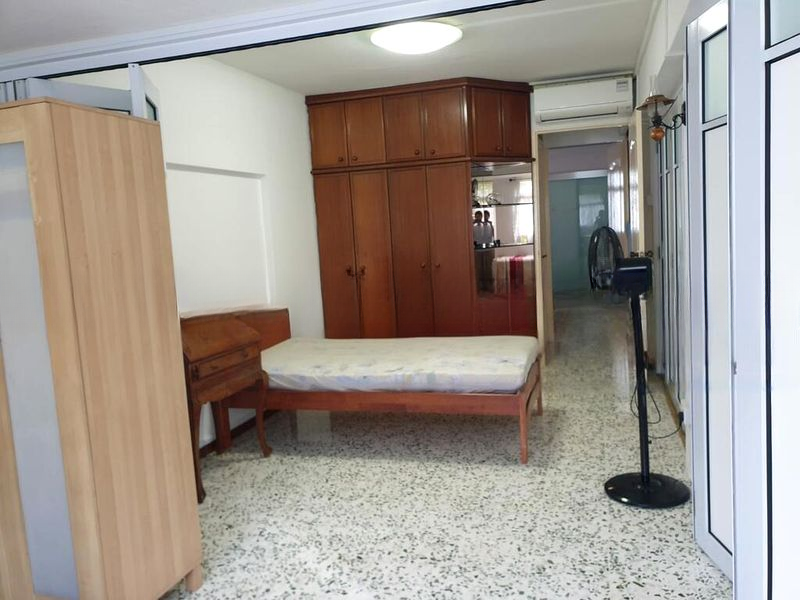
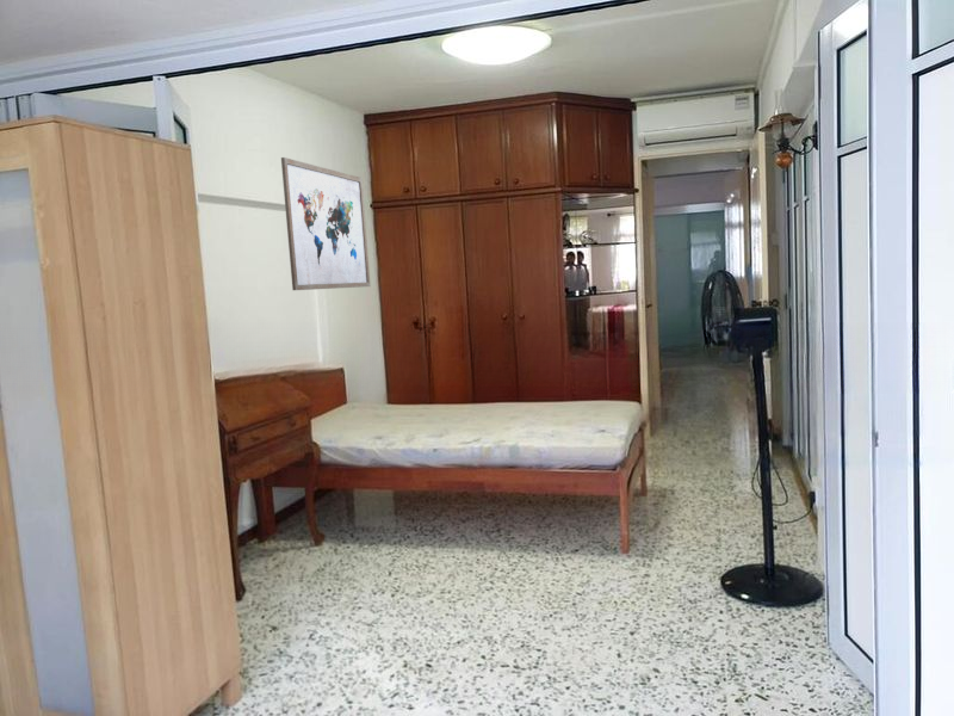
+ wall art (330, 228)
